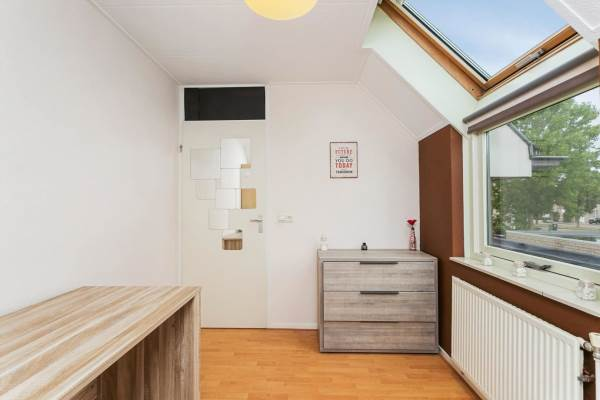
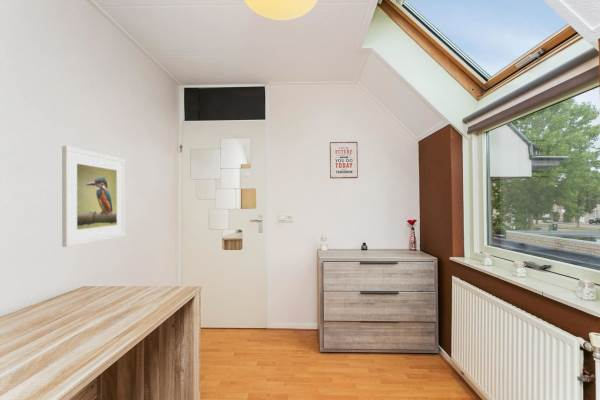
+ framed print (97, 197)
